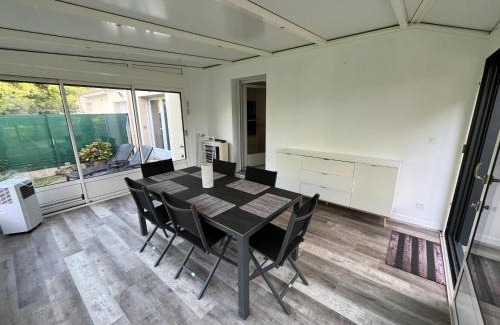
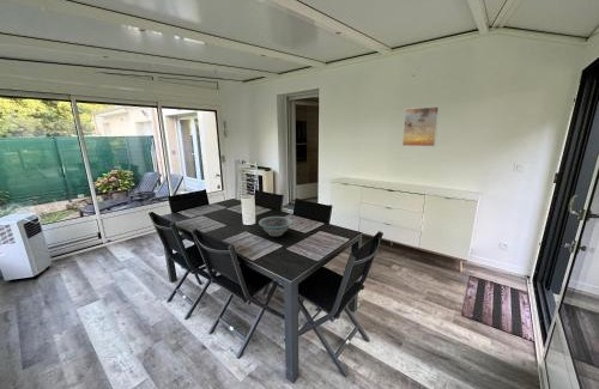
+ decorative bowl (276, 227)
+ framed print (419, 127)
